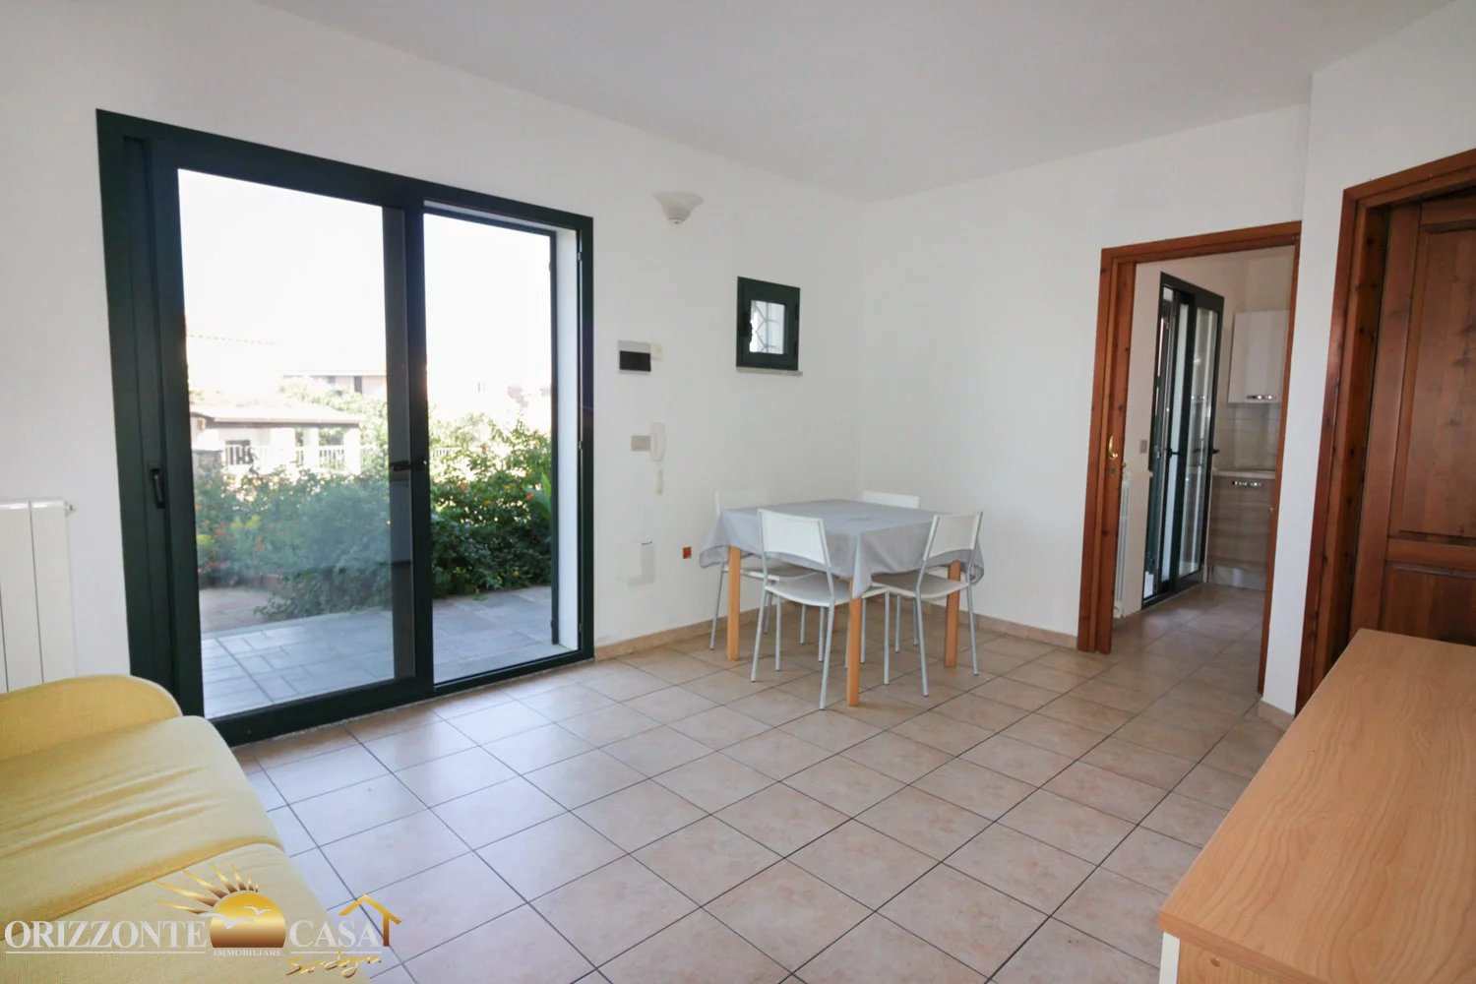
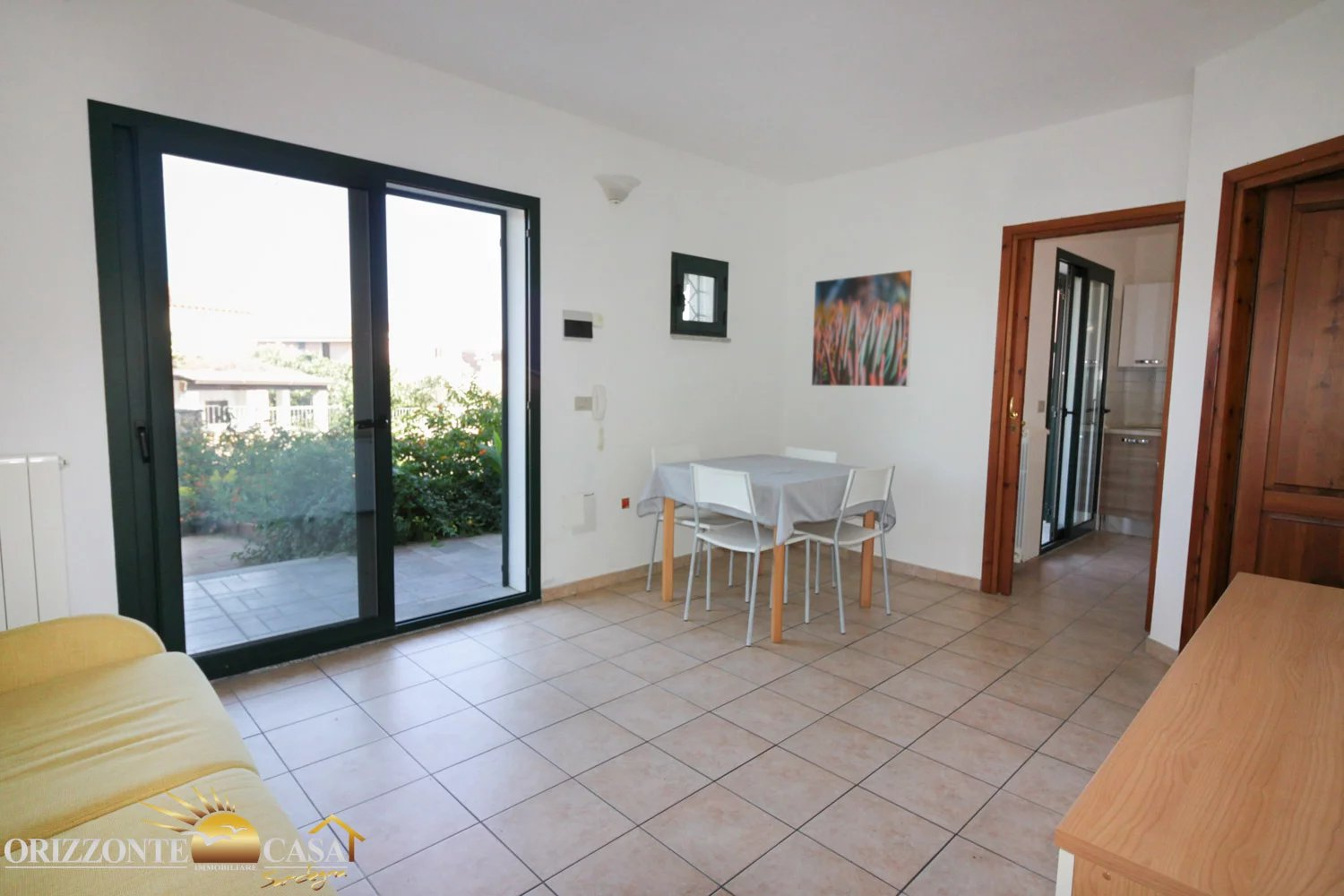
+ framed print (859, 332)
